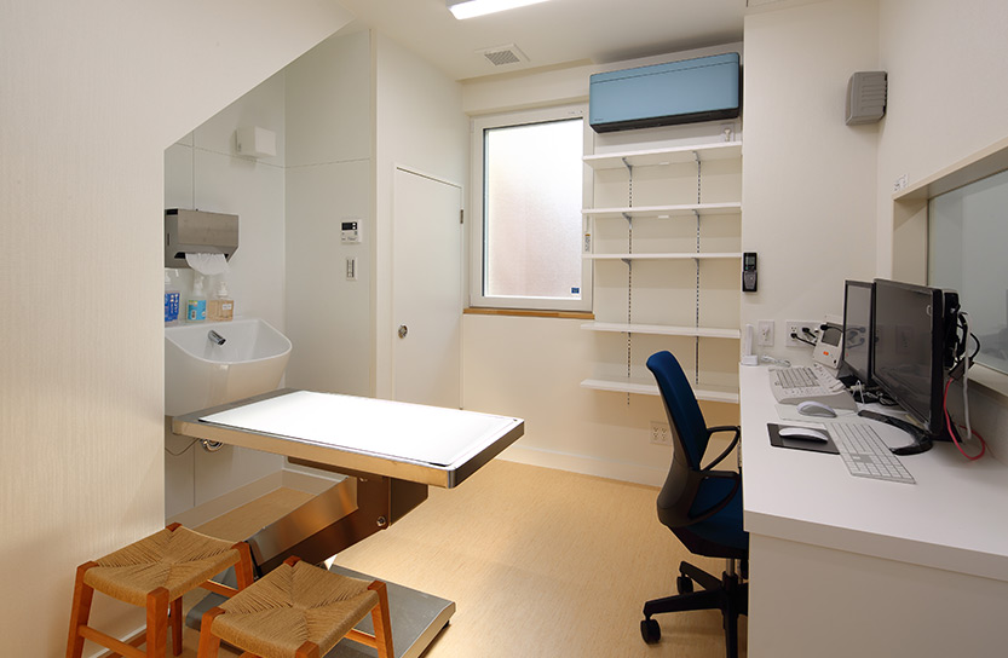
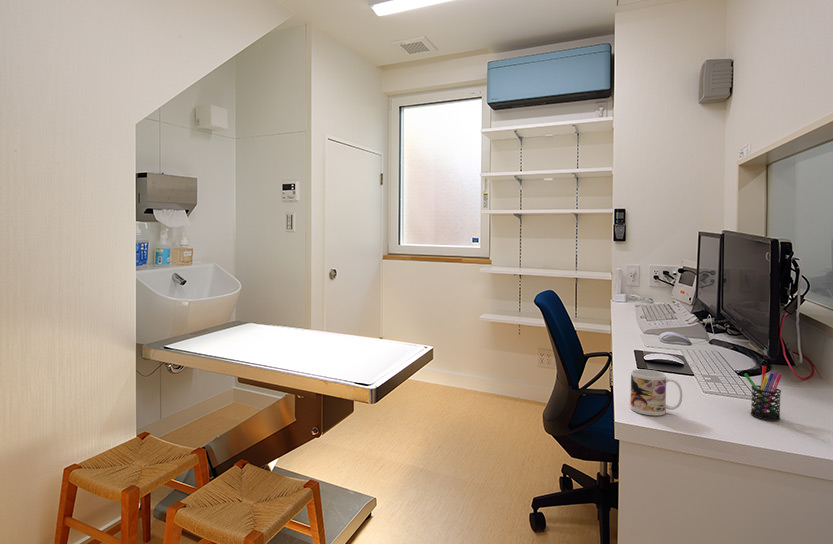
+ pen holder (762, 391)
+ mug (655, 392)
